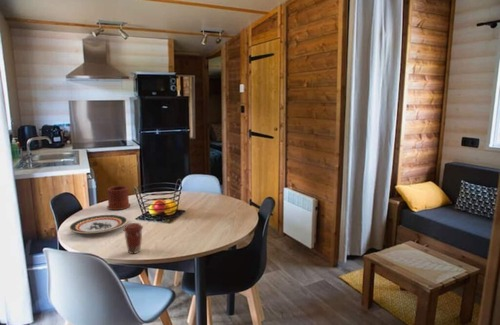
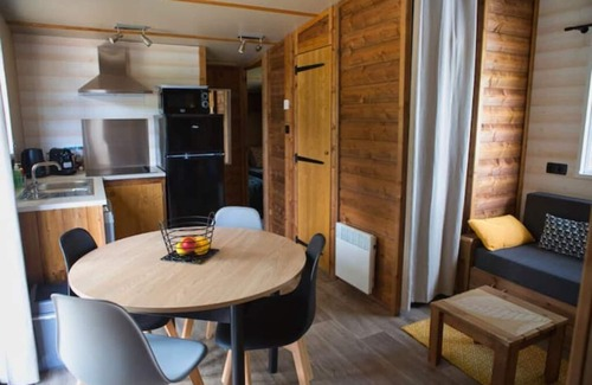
- coffee cup (133, 238)
- mug (119, 197)
- plate (99, 225)
